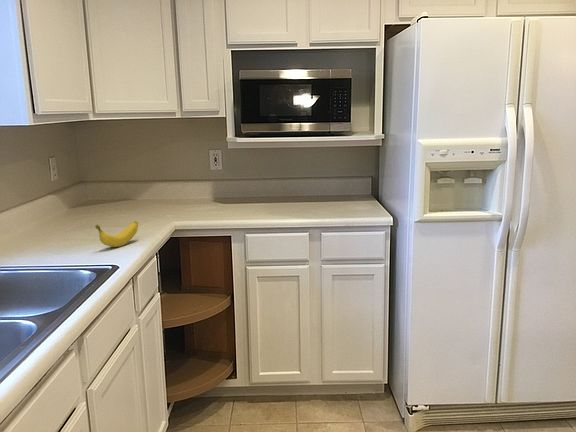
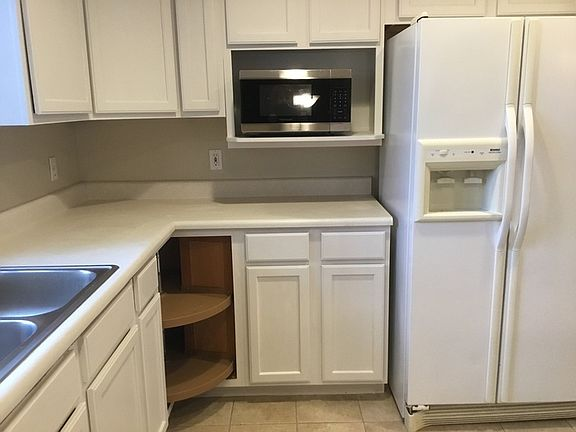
- banana (117, 234)
